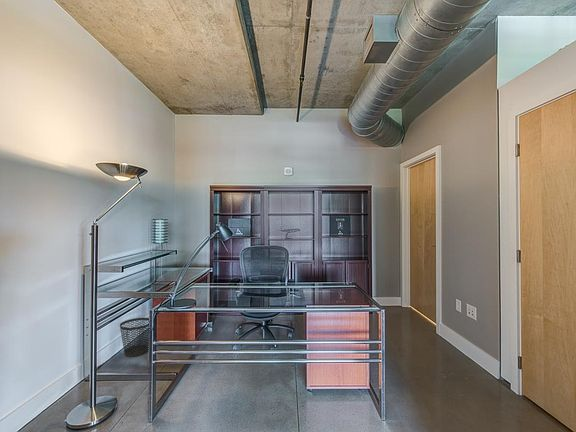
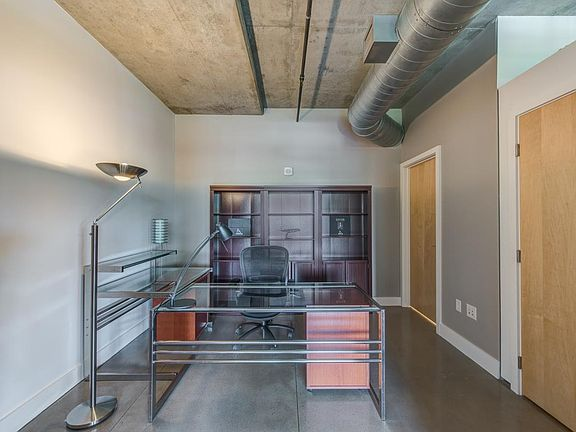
- wastebasket (136, 337)
